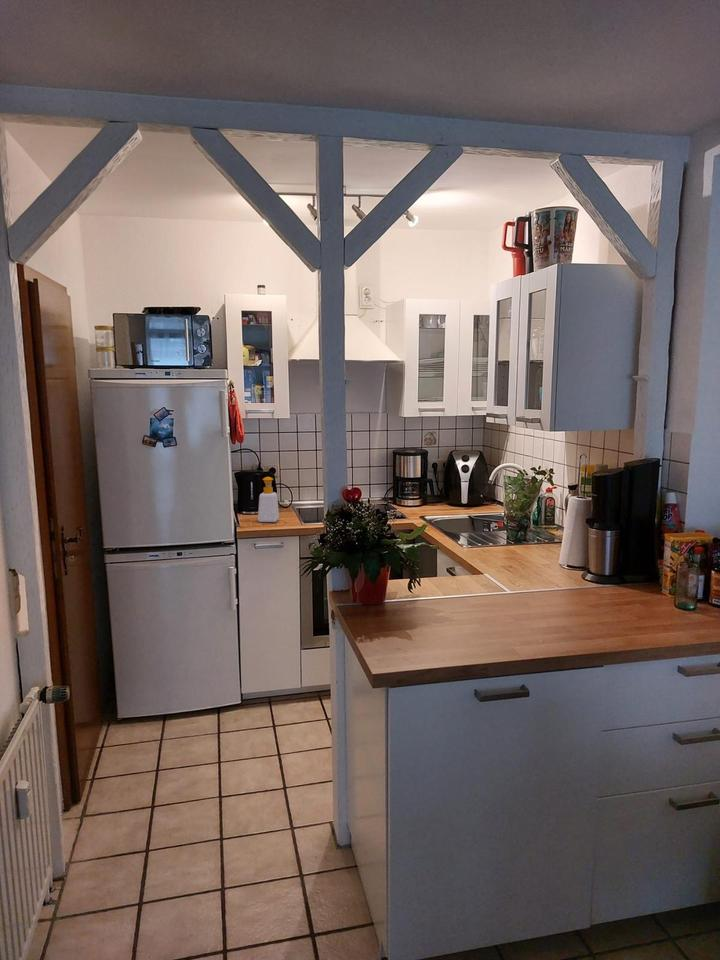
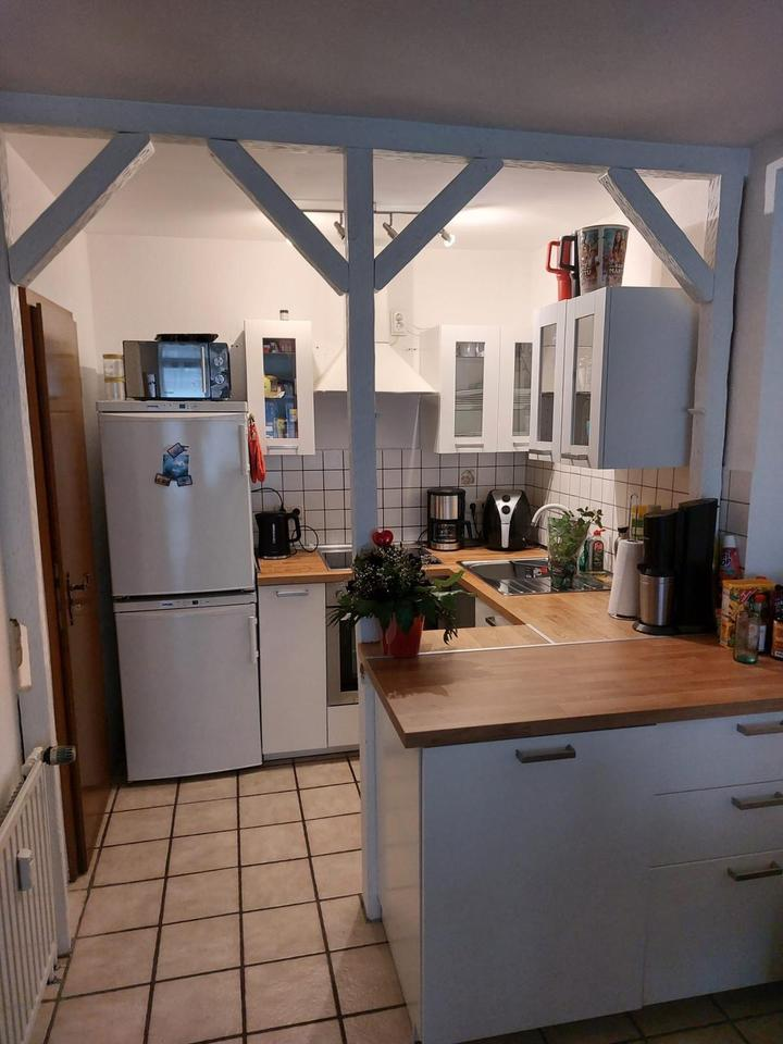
- soap bottle (269, 498)
